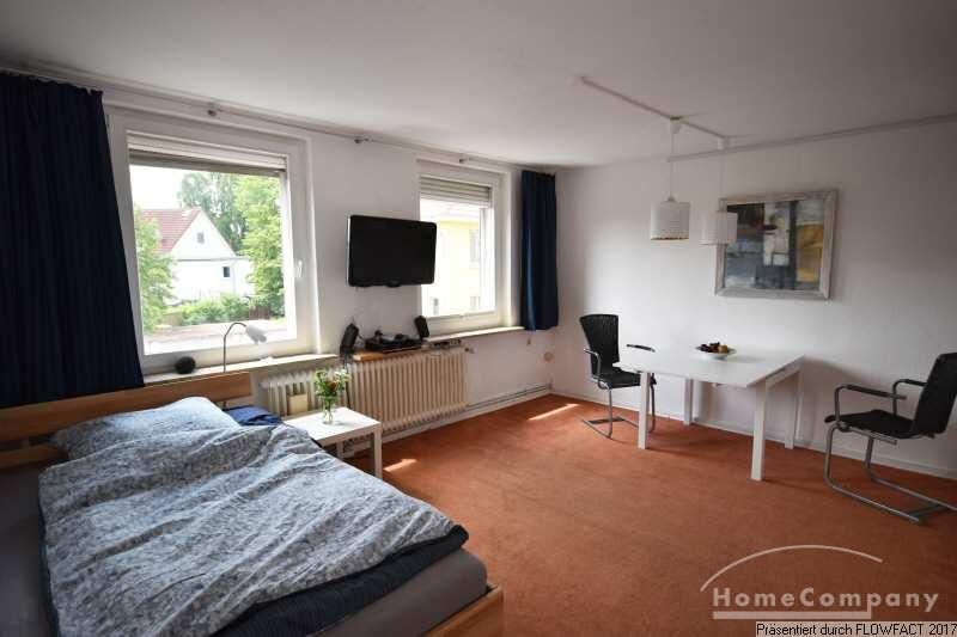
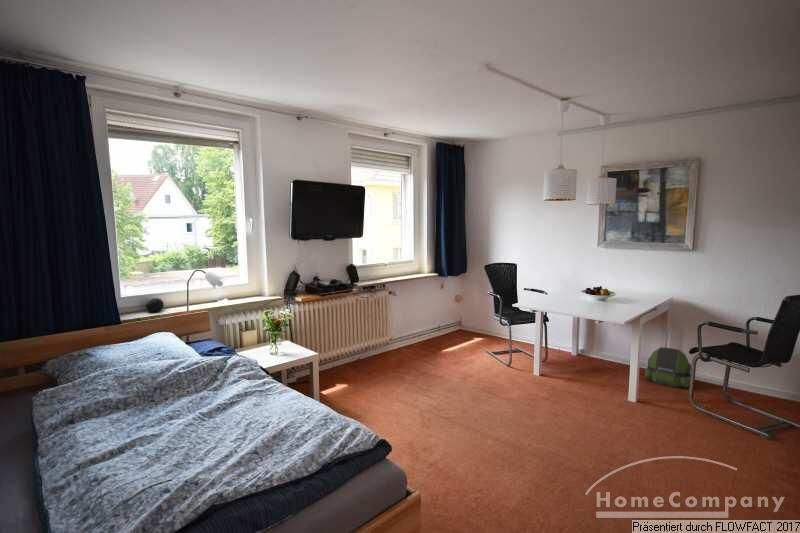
+ backpack (670, 363)
